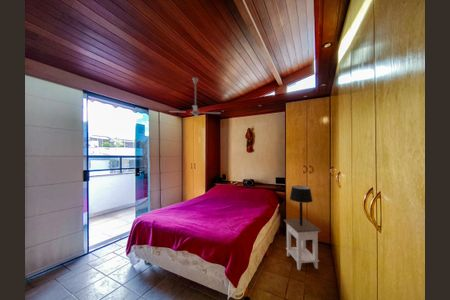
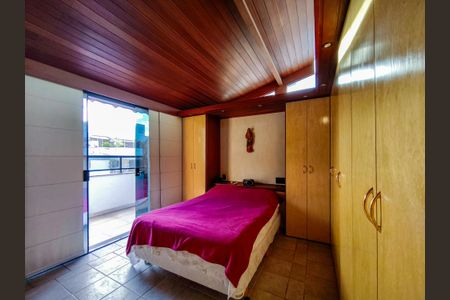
- ceiling fan (195, 96)
- nightstand (301, 242)
- table lamp (300, 206)
